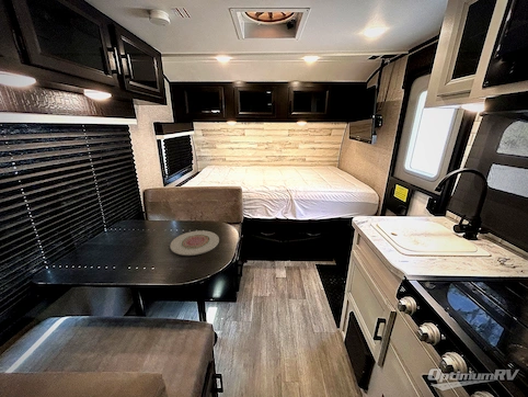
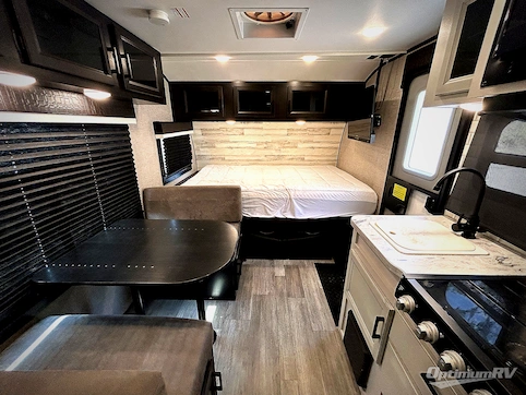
- plate (195, 241)
